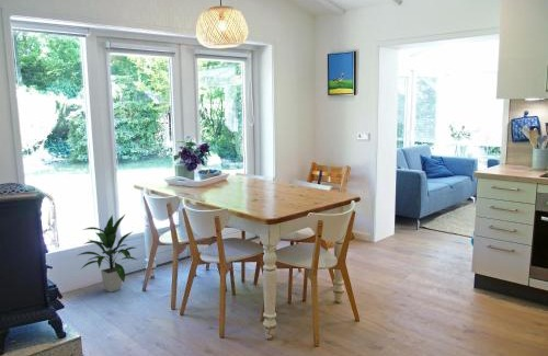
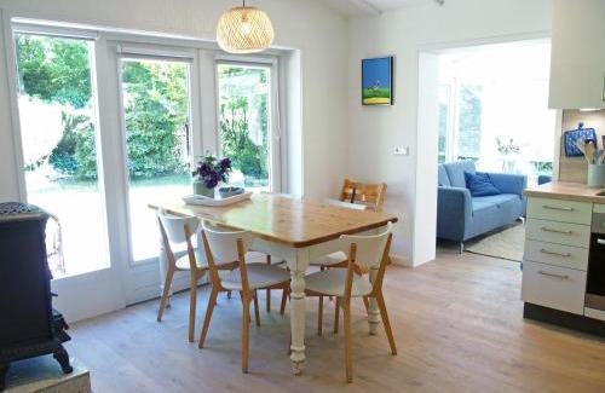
- indoor plant (110, 253)
